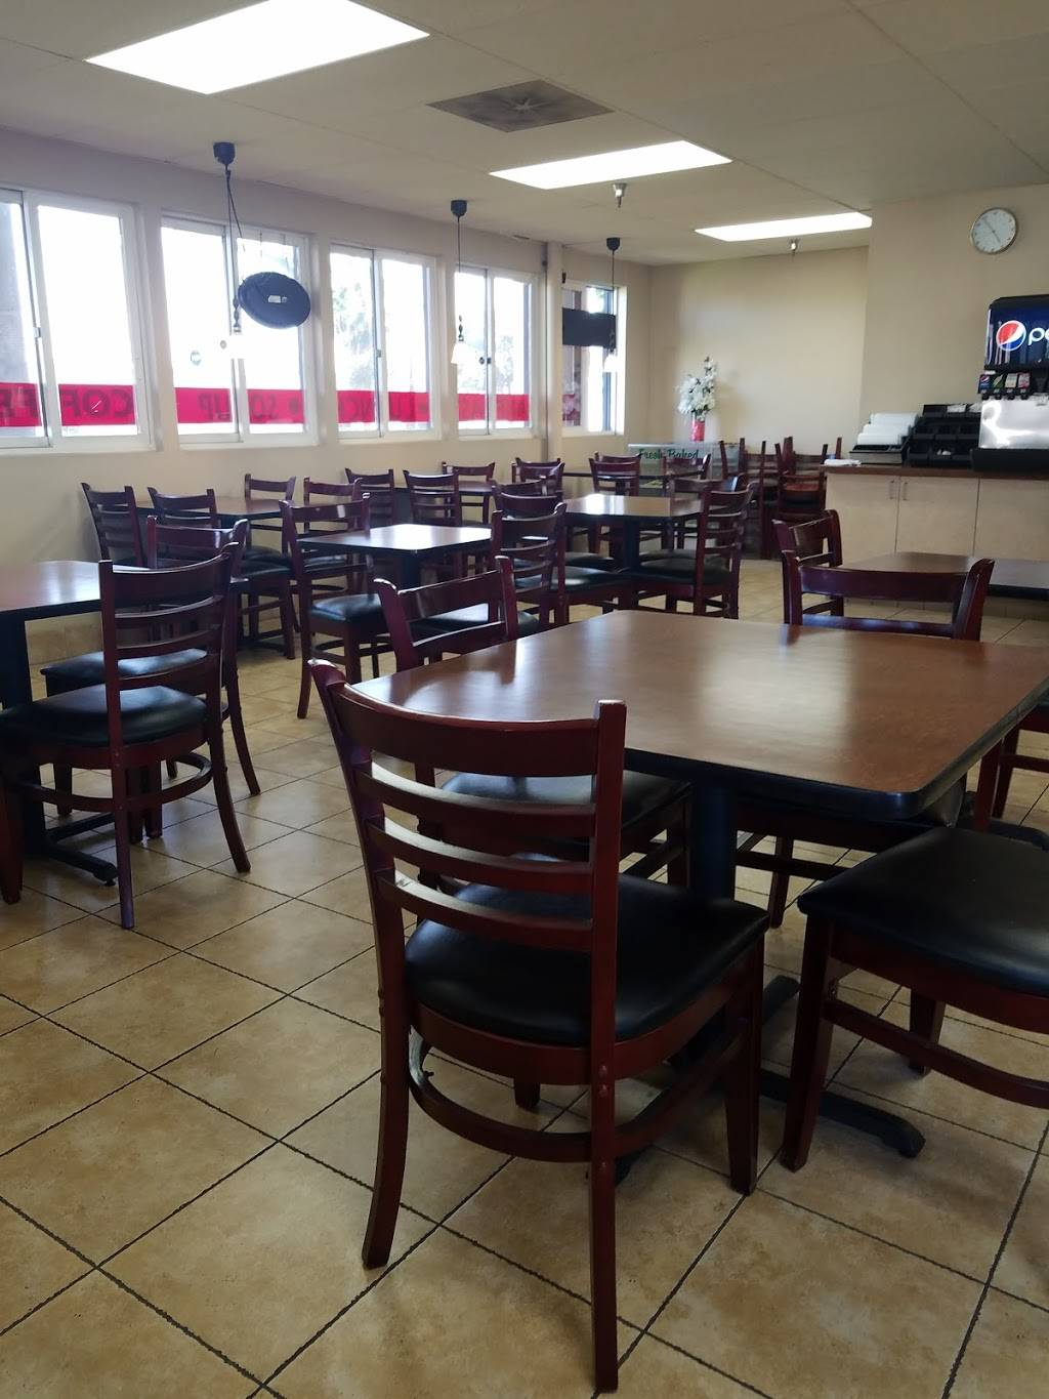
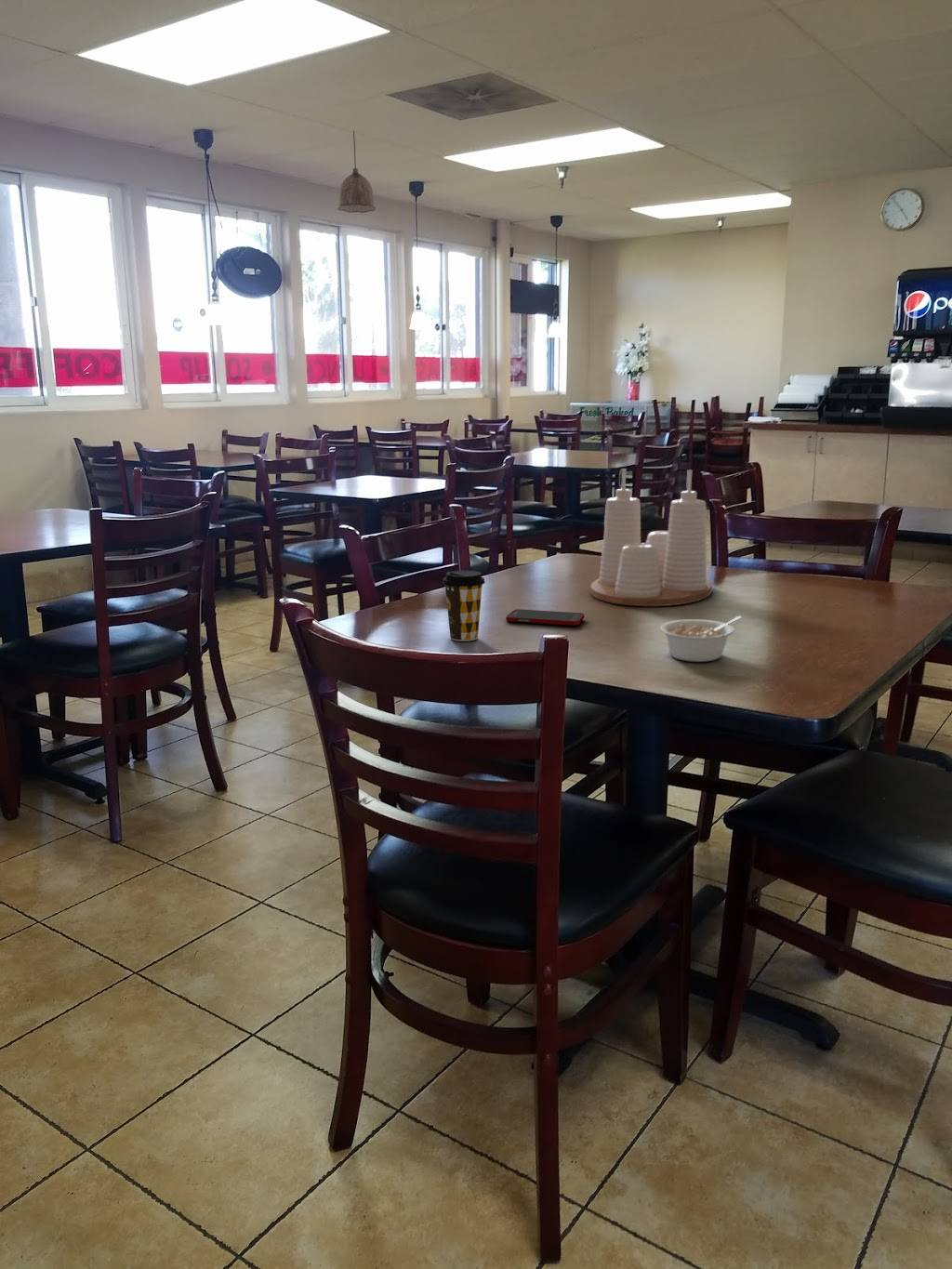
+ cell phone (545, 617)
+ condiment set (654, 531)
+ pendant lamp (355, 170)
+ coffee cup (464, 605)
+ legume (697, 638)
